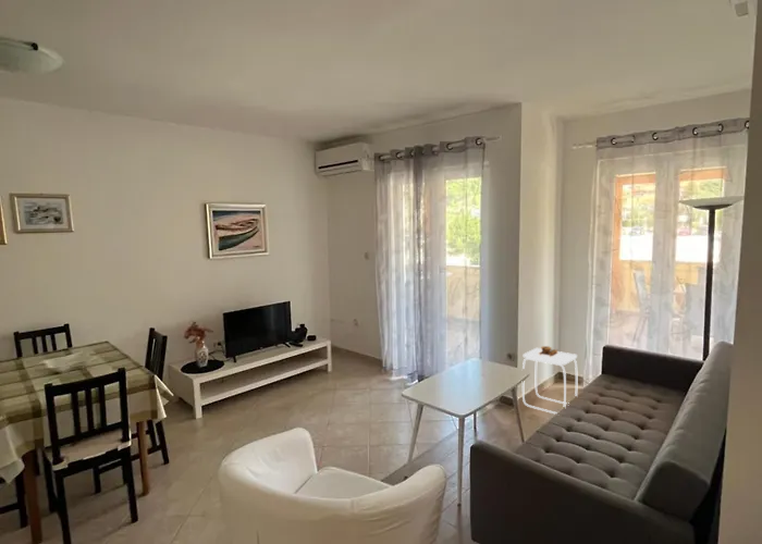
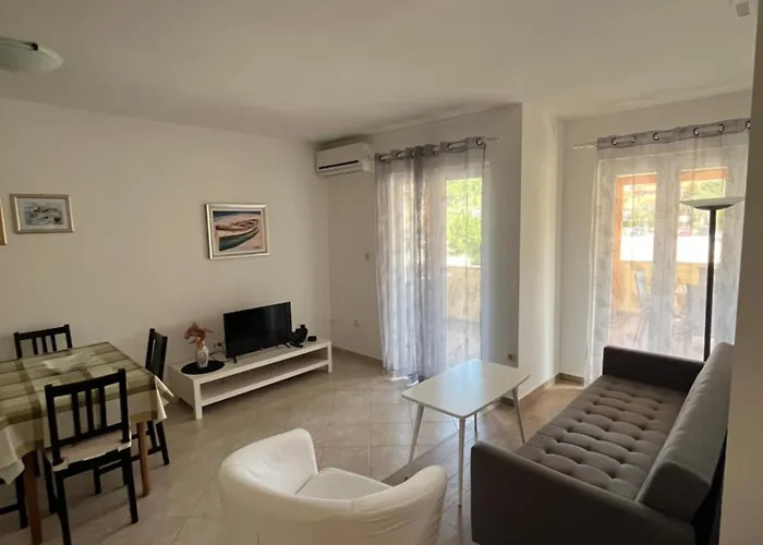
- side table (552, 363)
